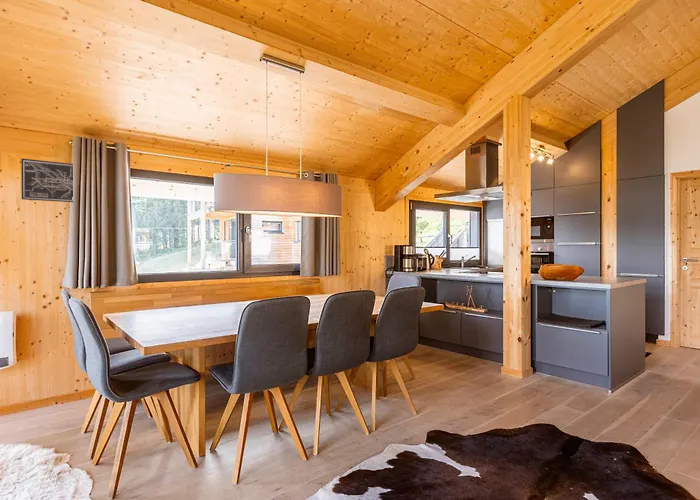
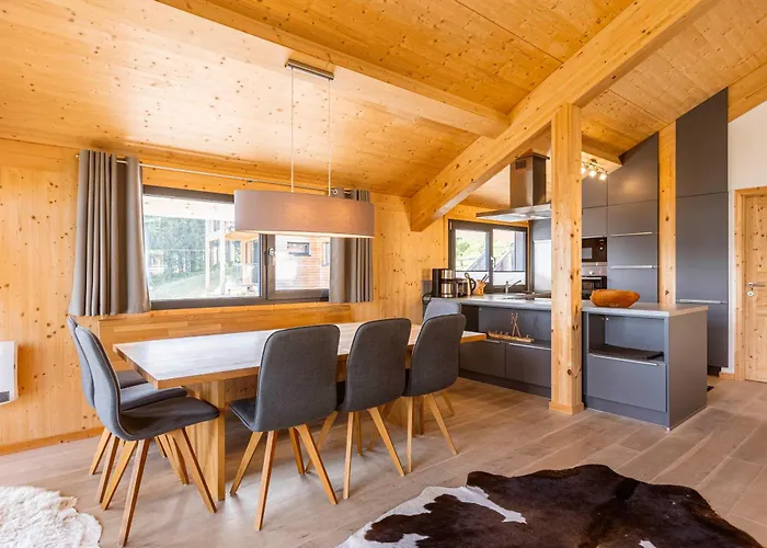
- wall art (57, 181)
